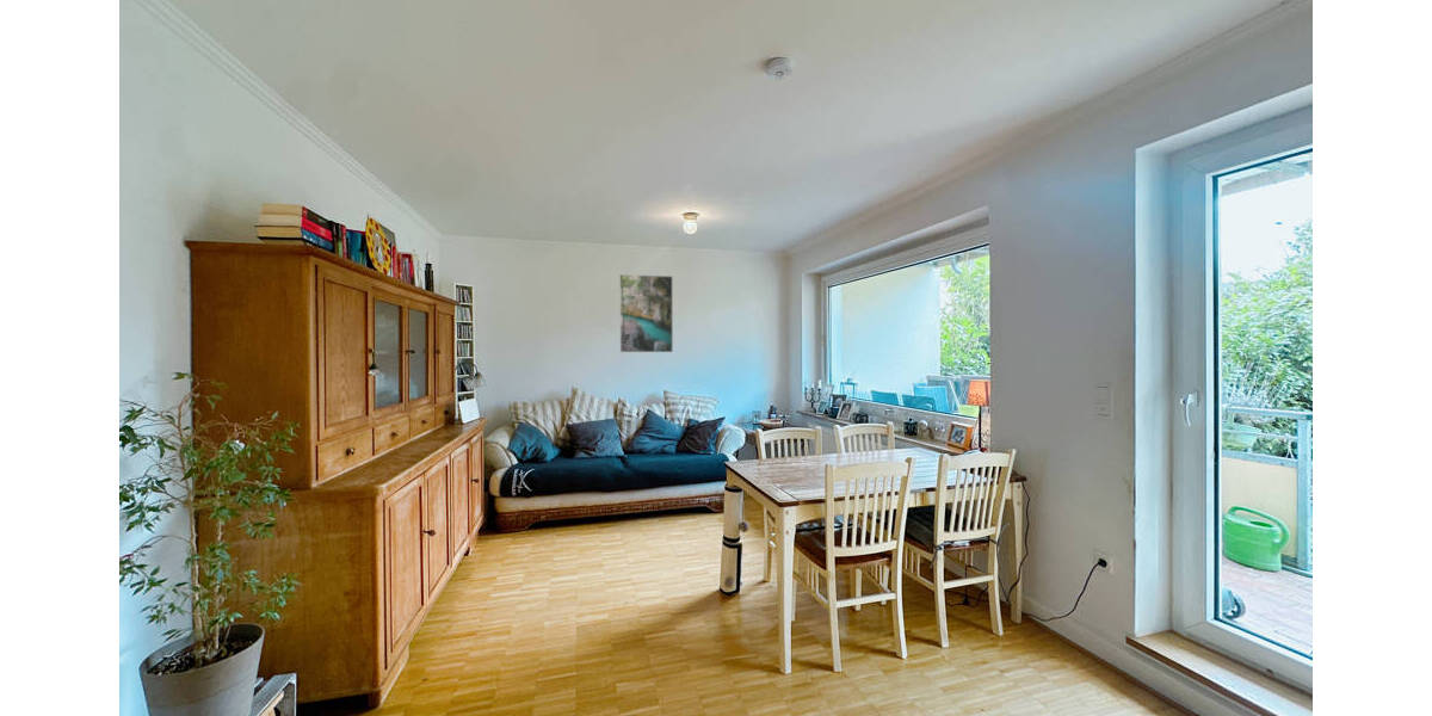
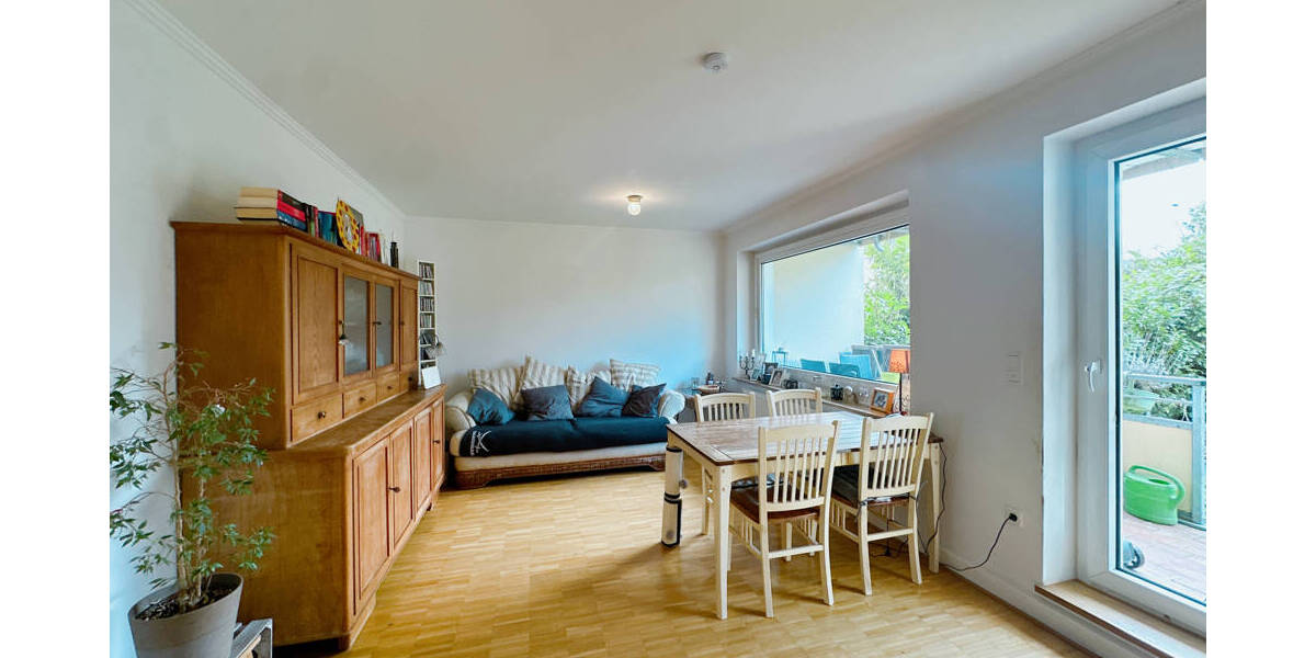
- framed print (646, 314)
